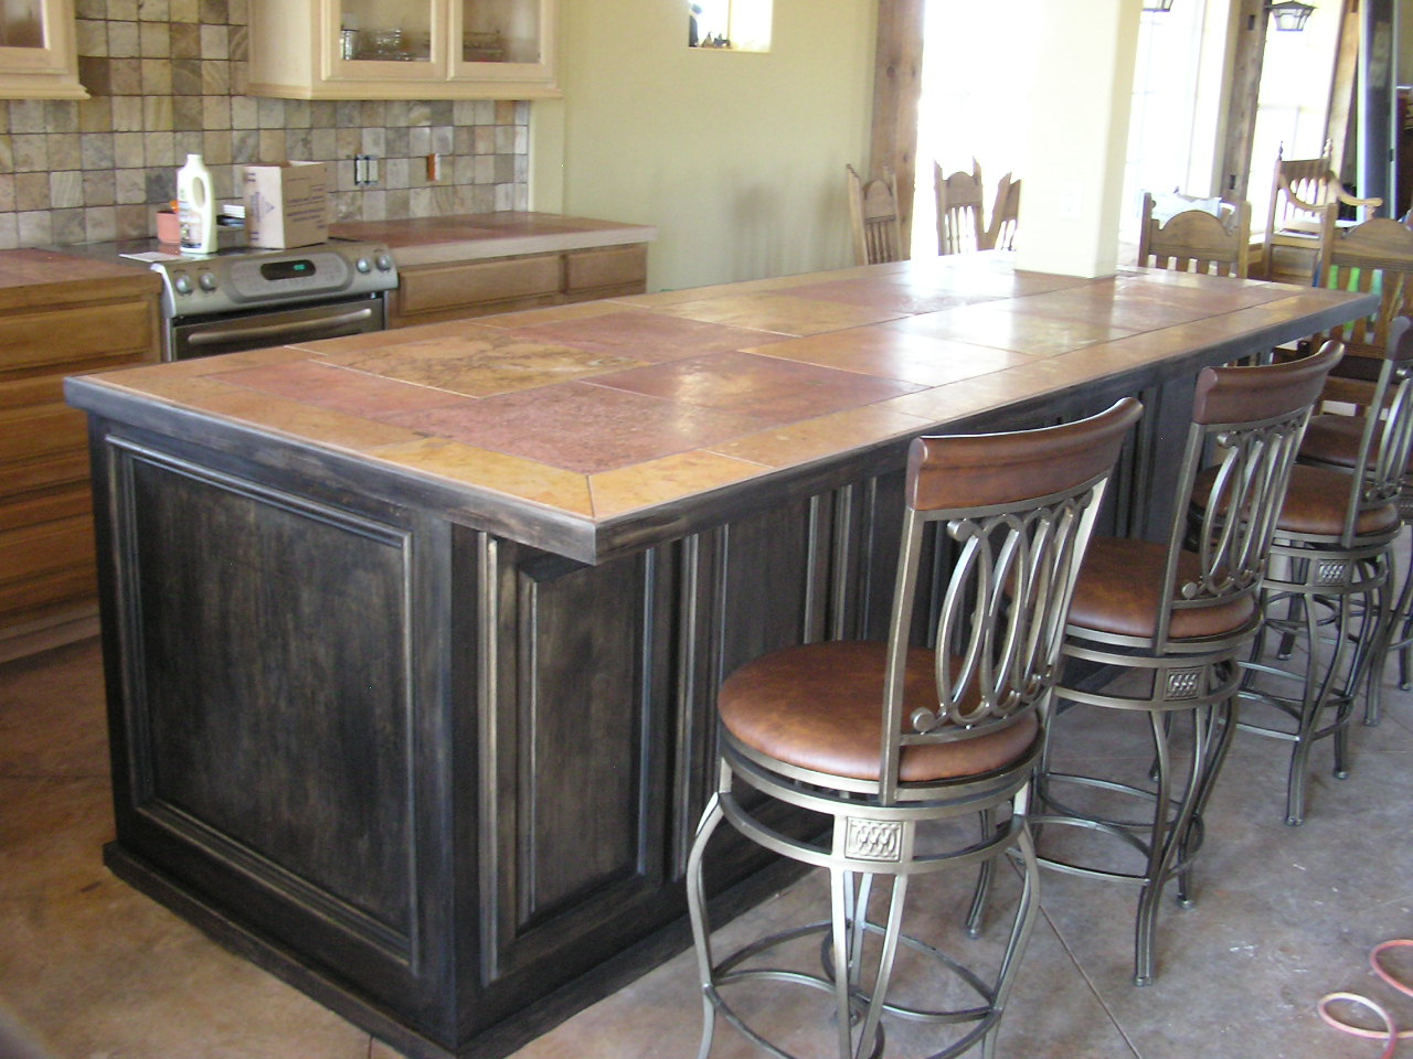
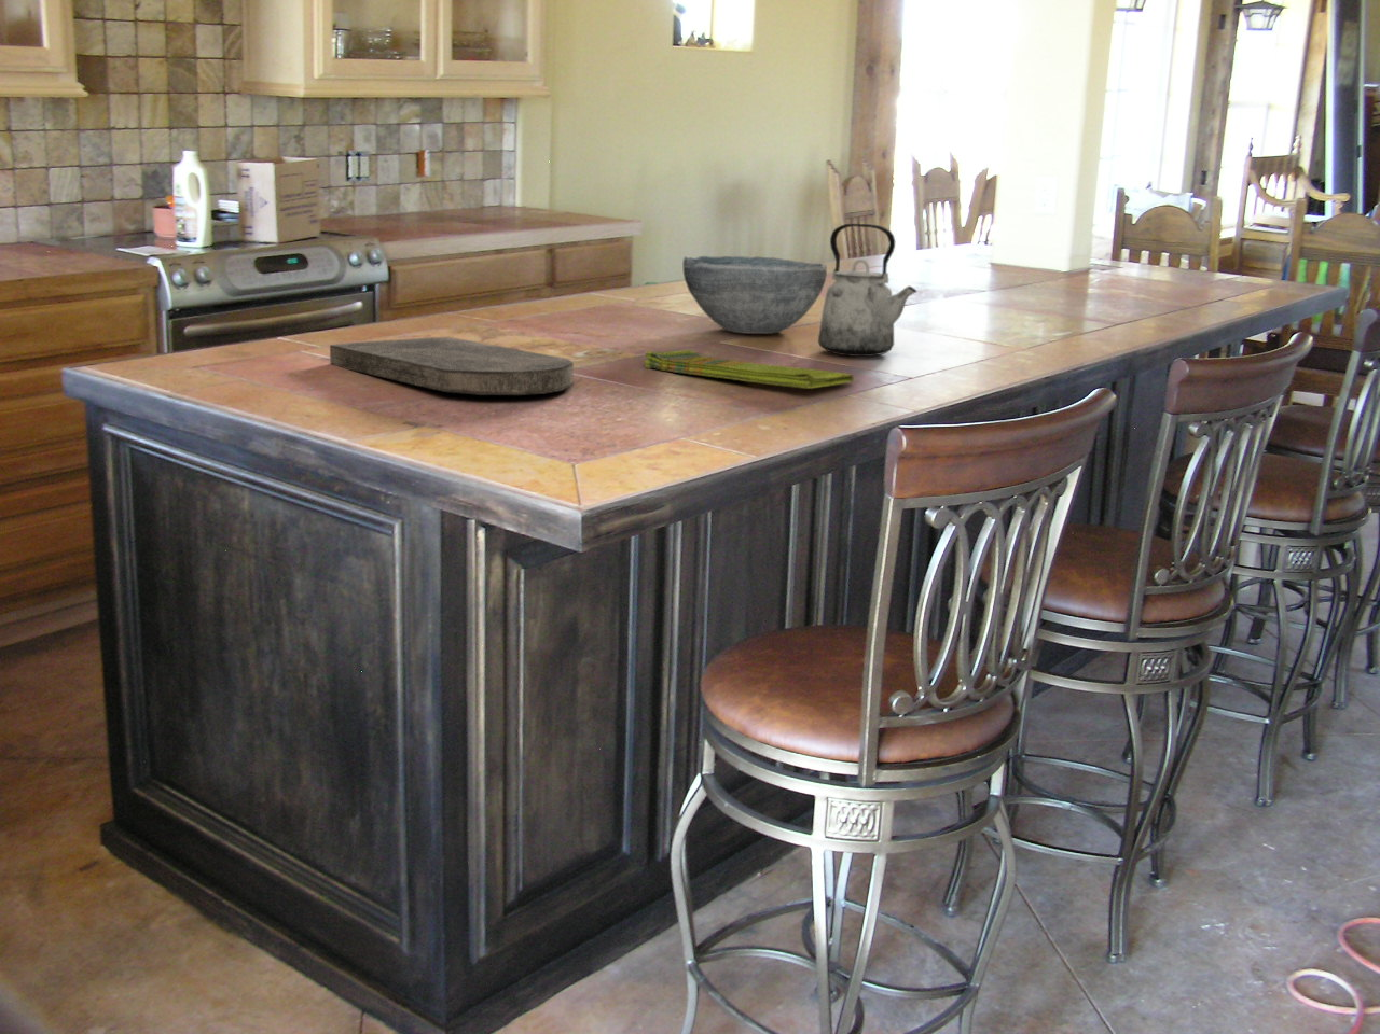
+ dish towel (747, 366)
+ cutting board (463, 365)
+ kettle (871, 290)
+ bowl (753, 295)
